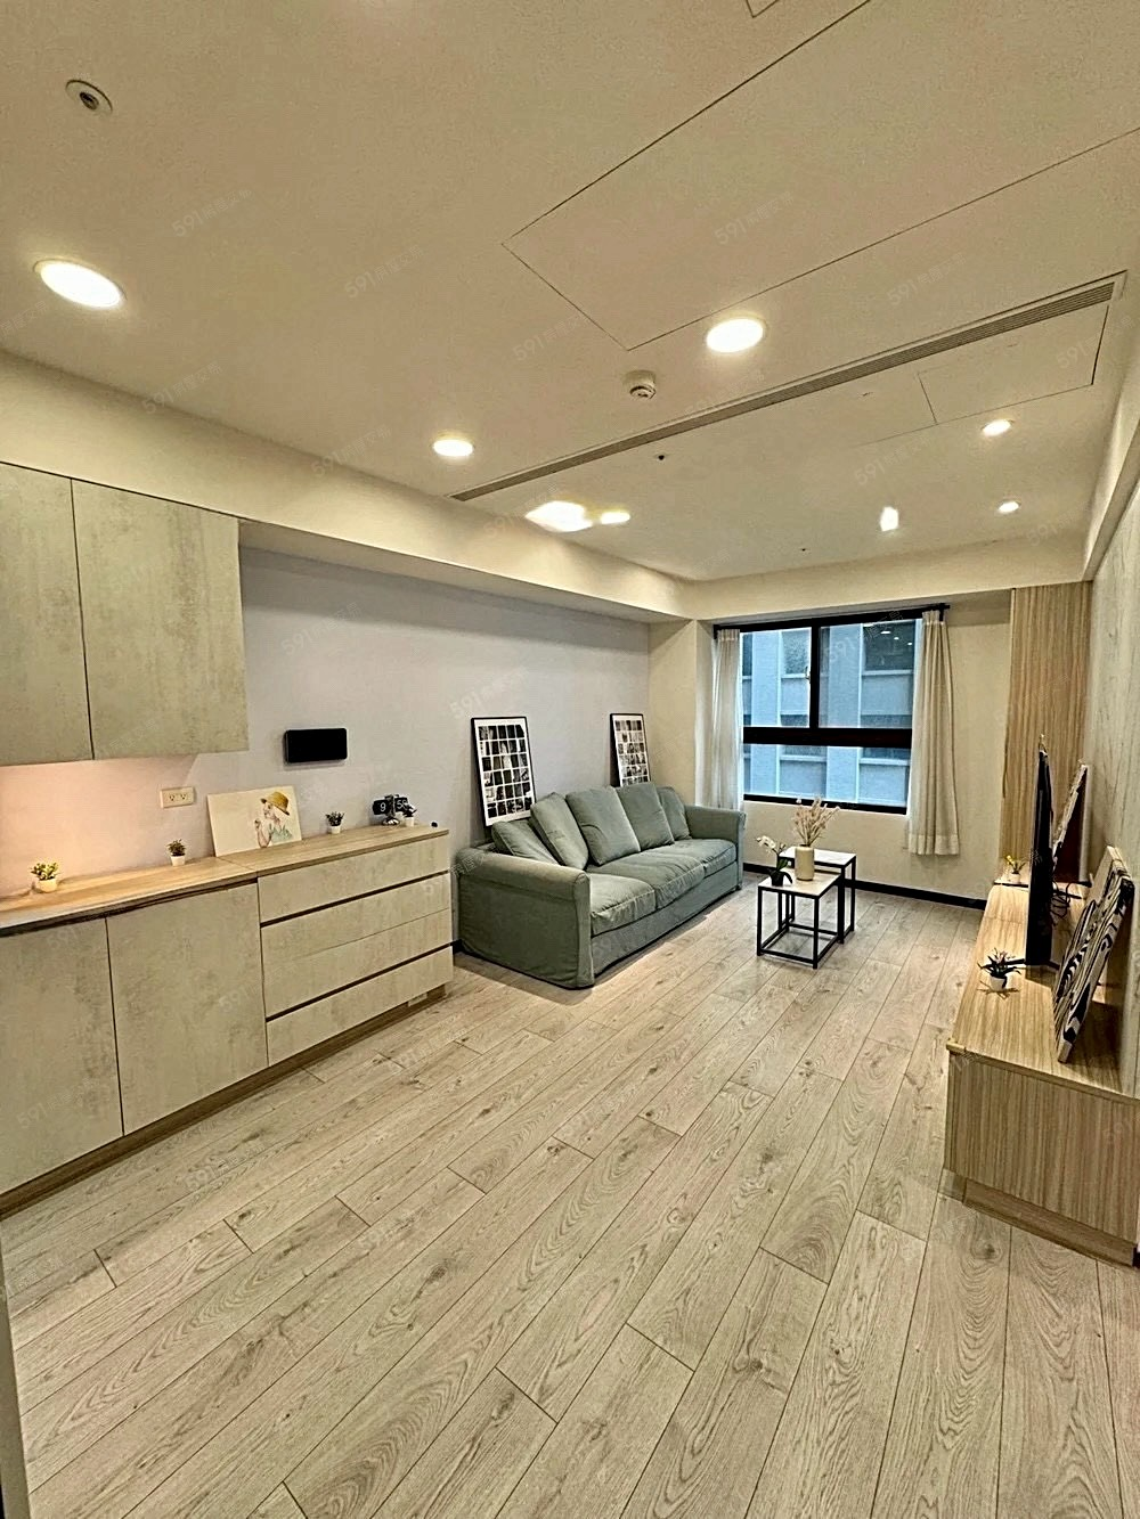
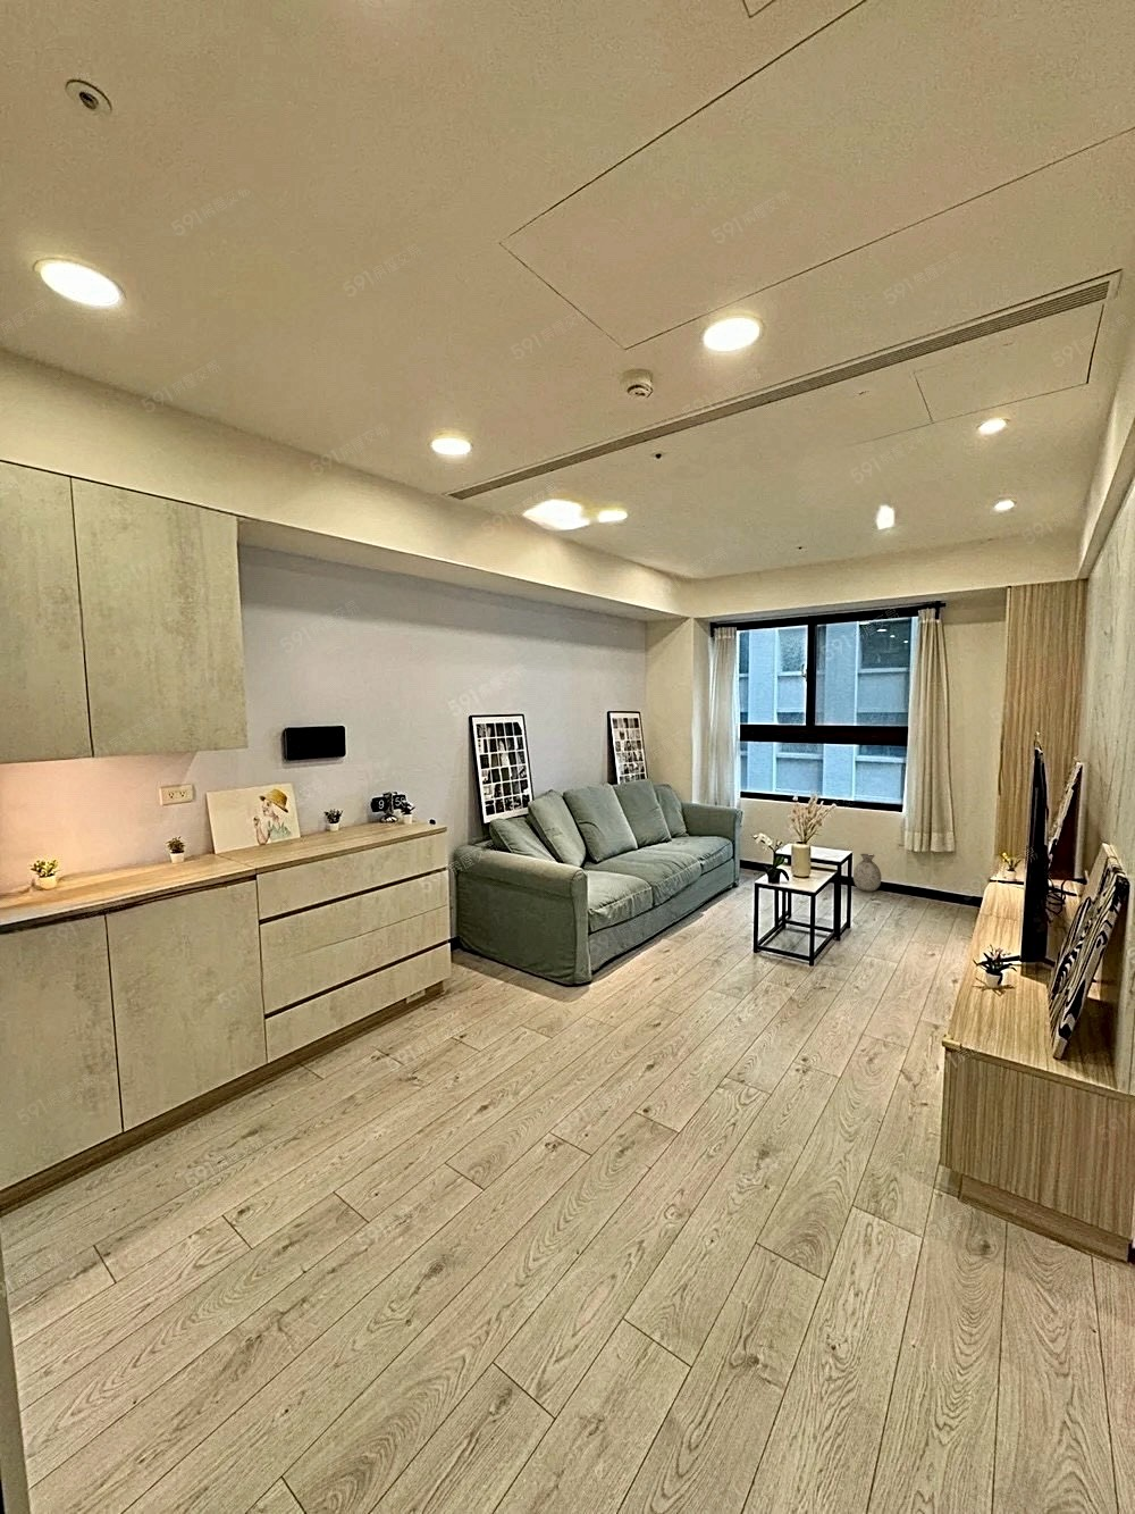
+ vase (867, 872)
